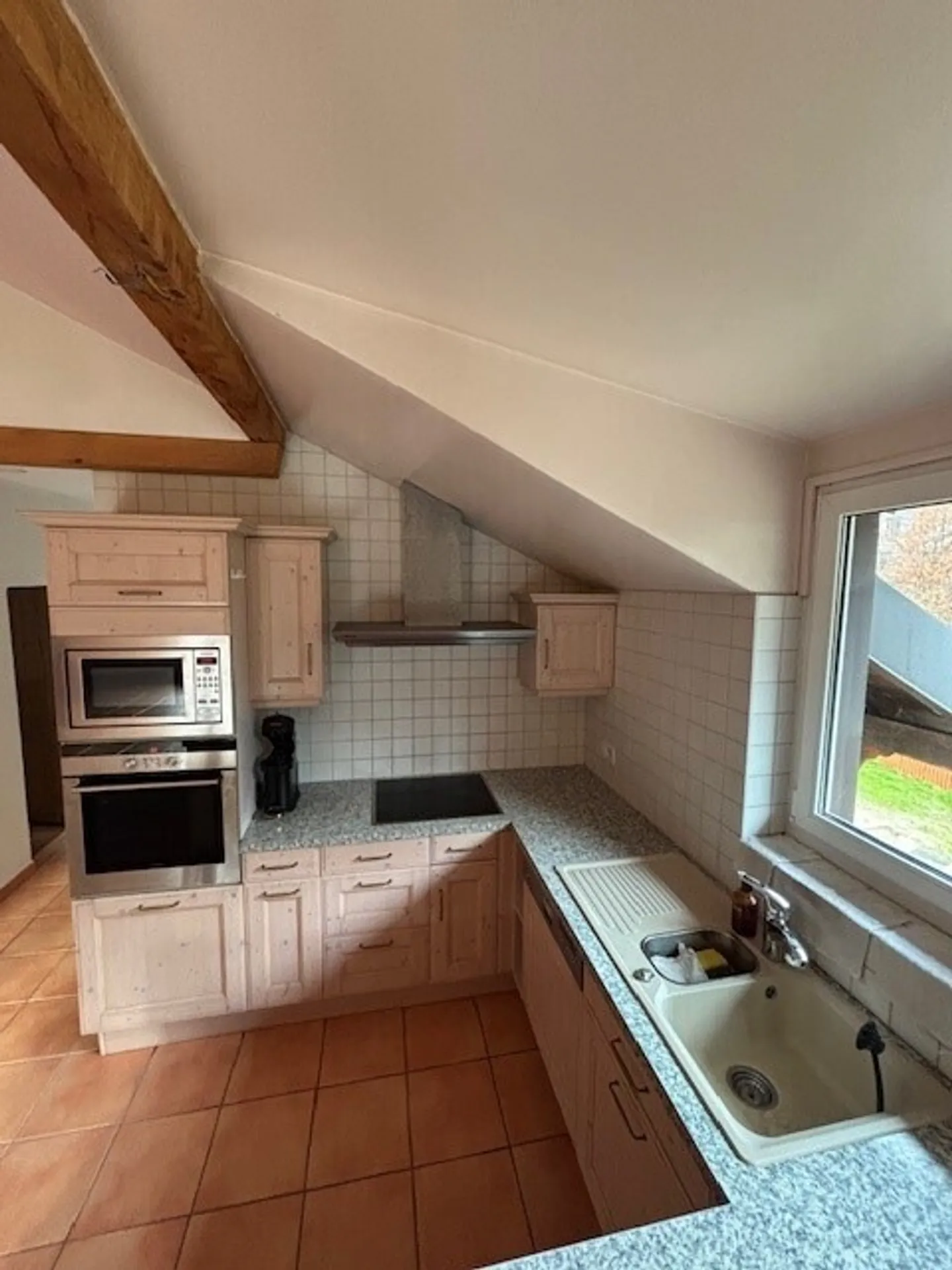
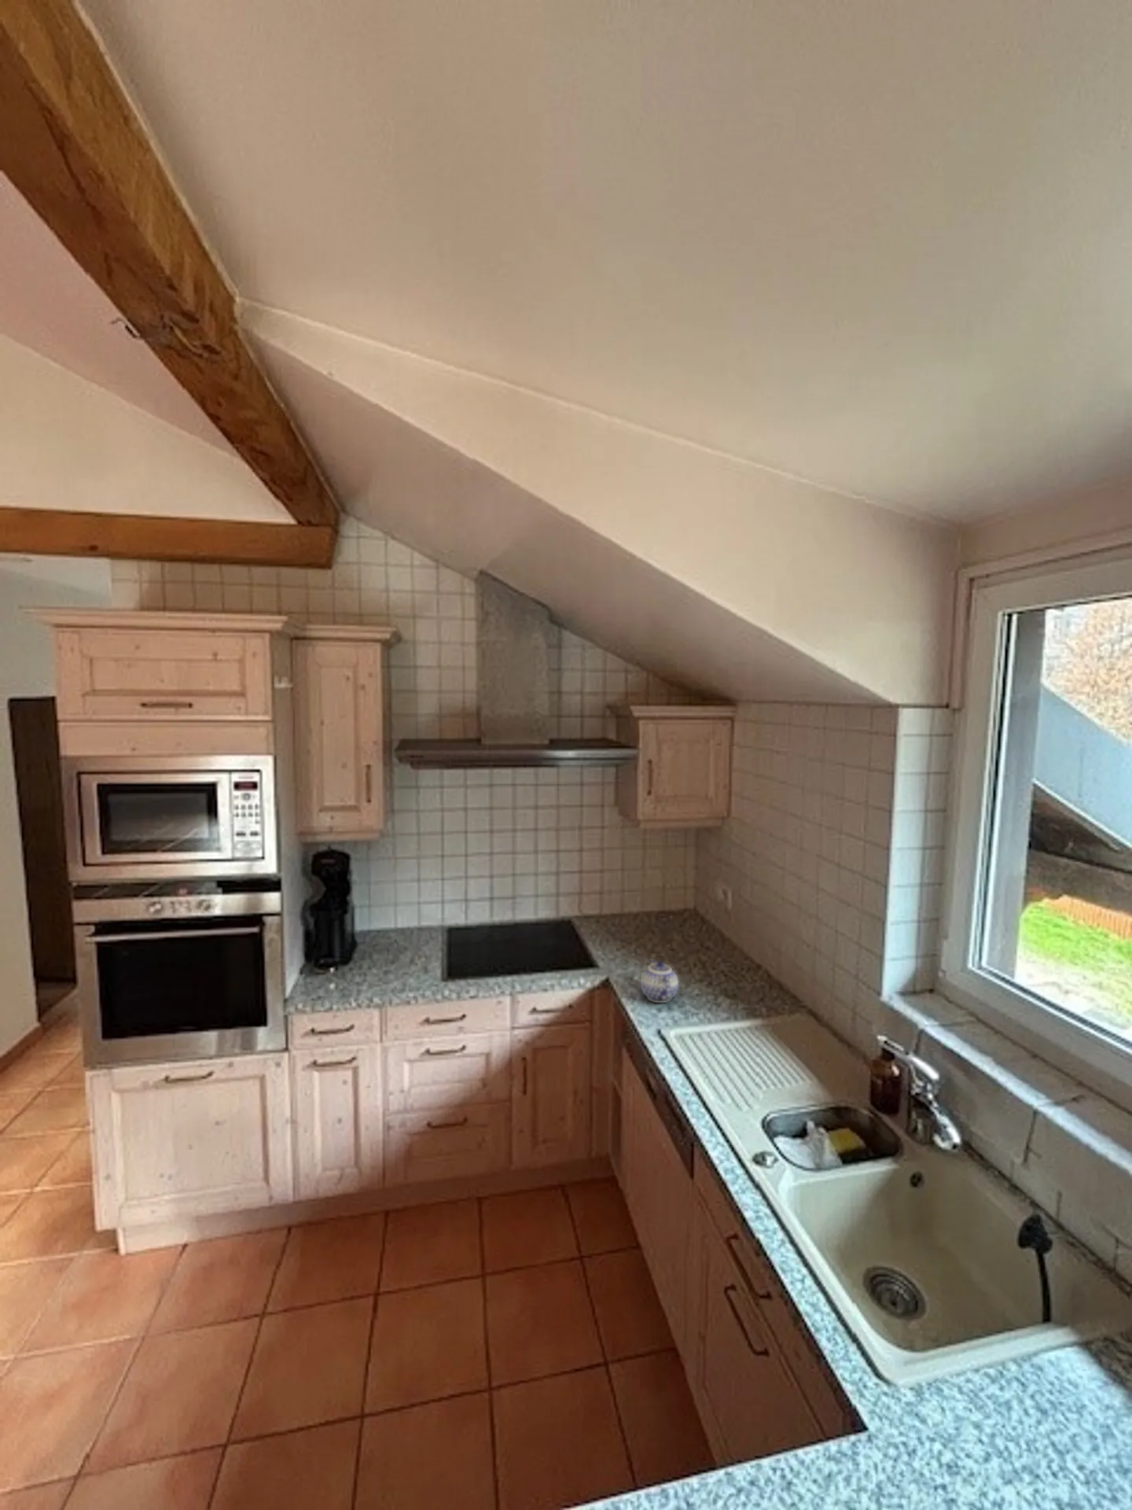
+ teapot (660, 980)
